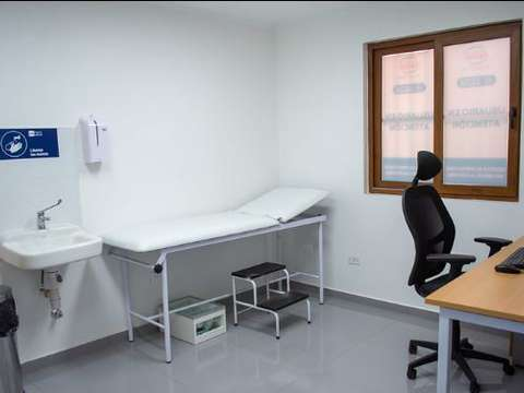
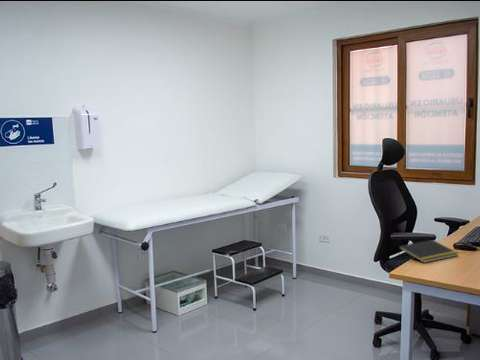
+ notepad (428, 250)
